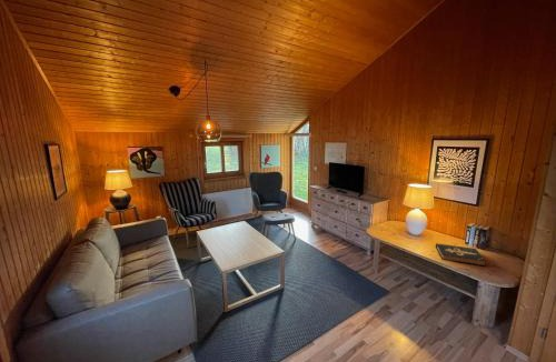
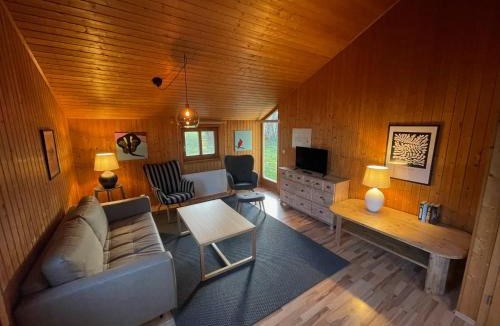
- book (458, 253)
